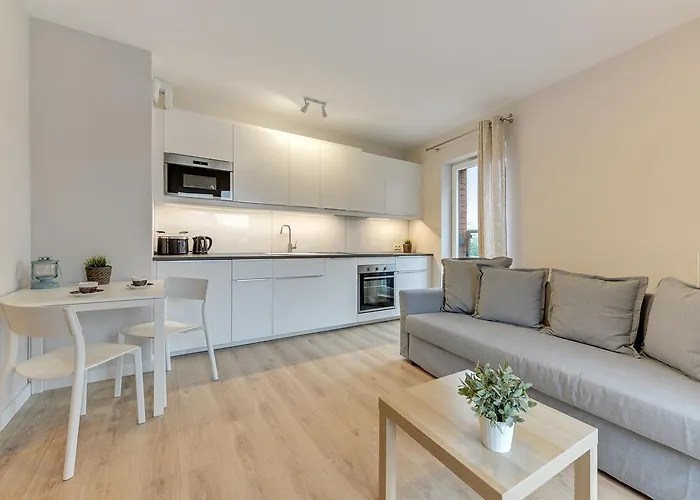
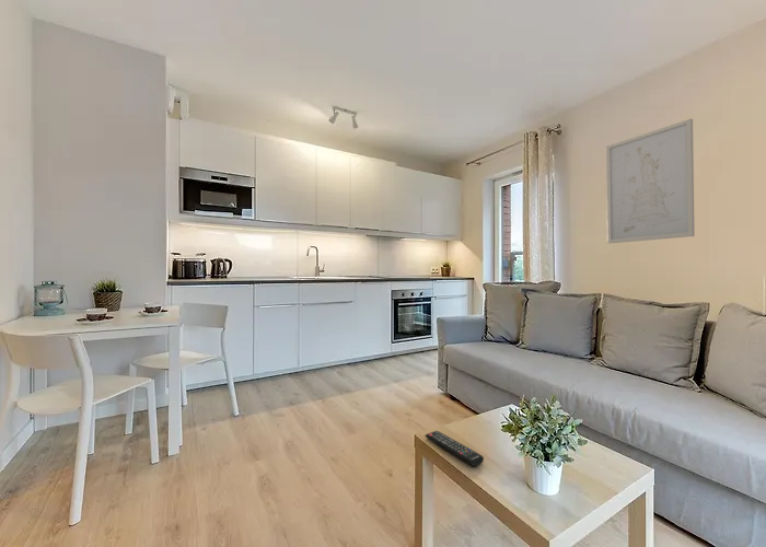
+ remote control (452, 446)
+ wall art (646, 187)
